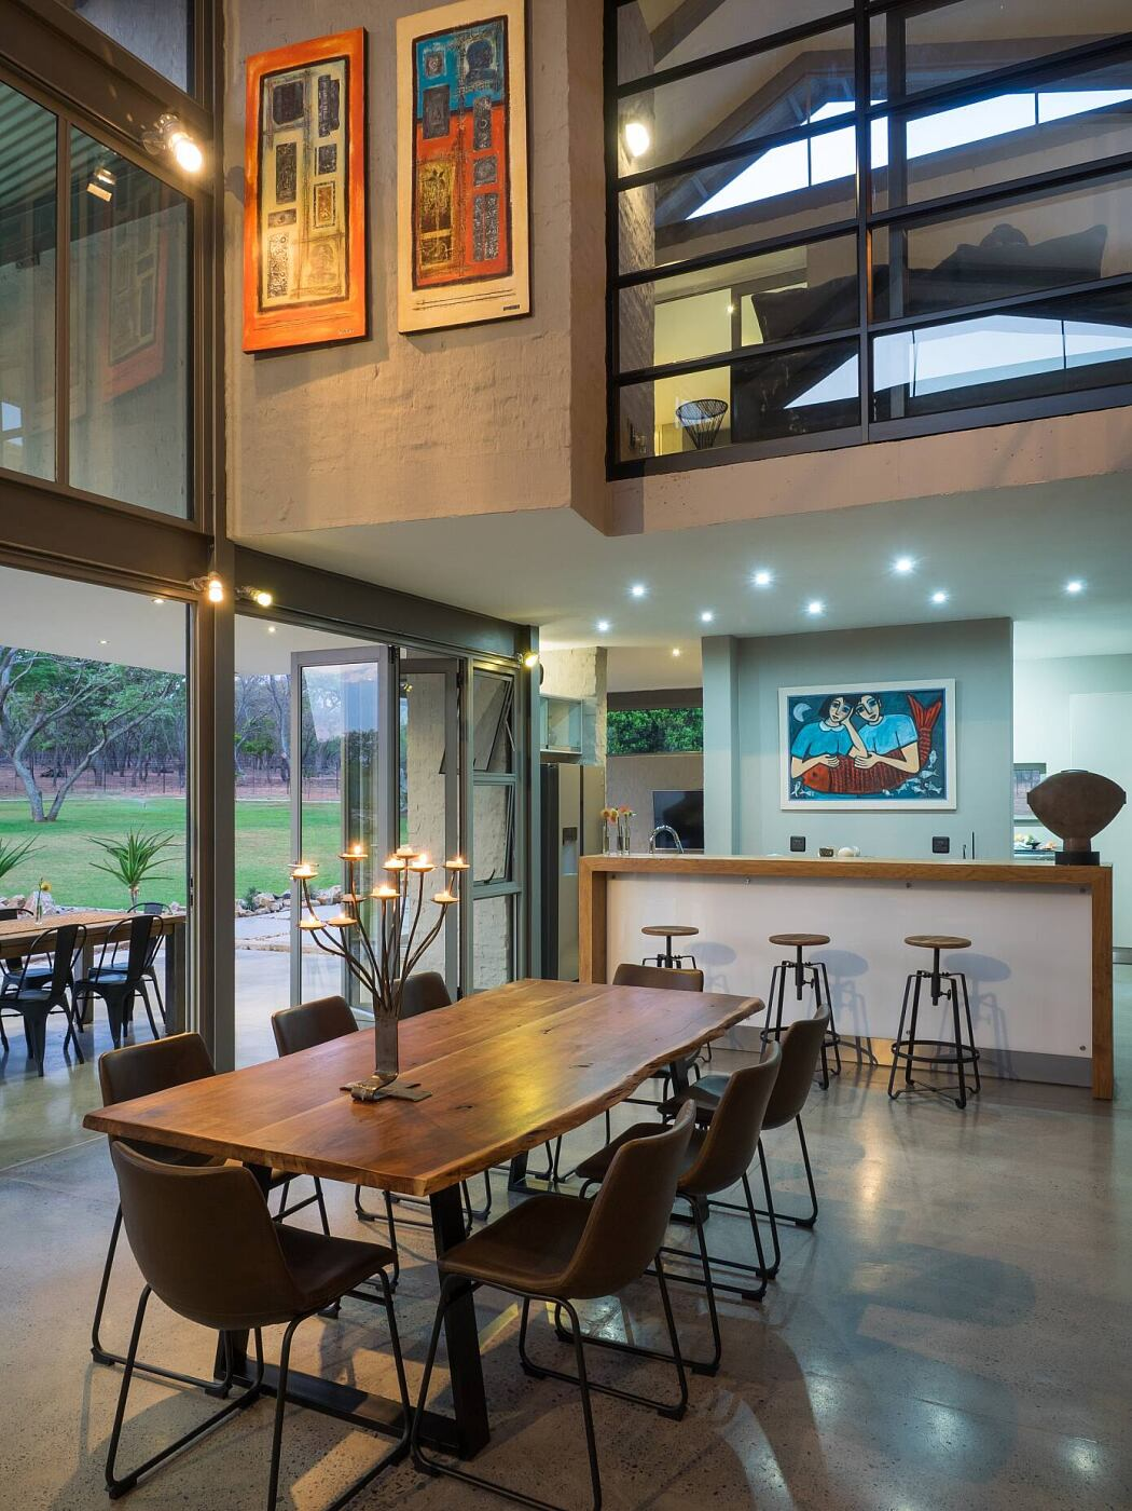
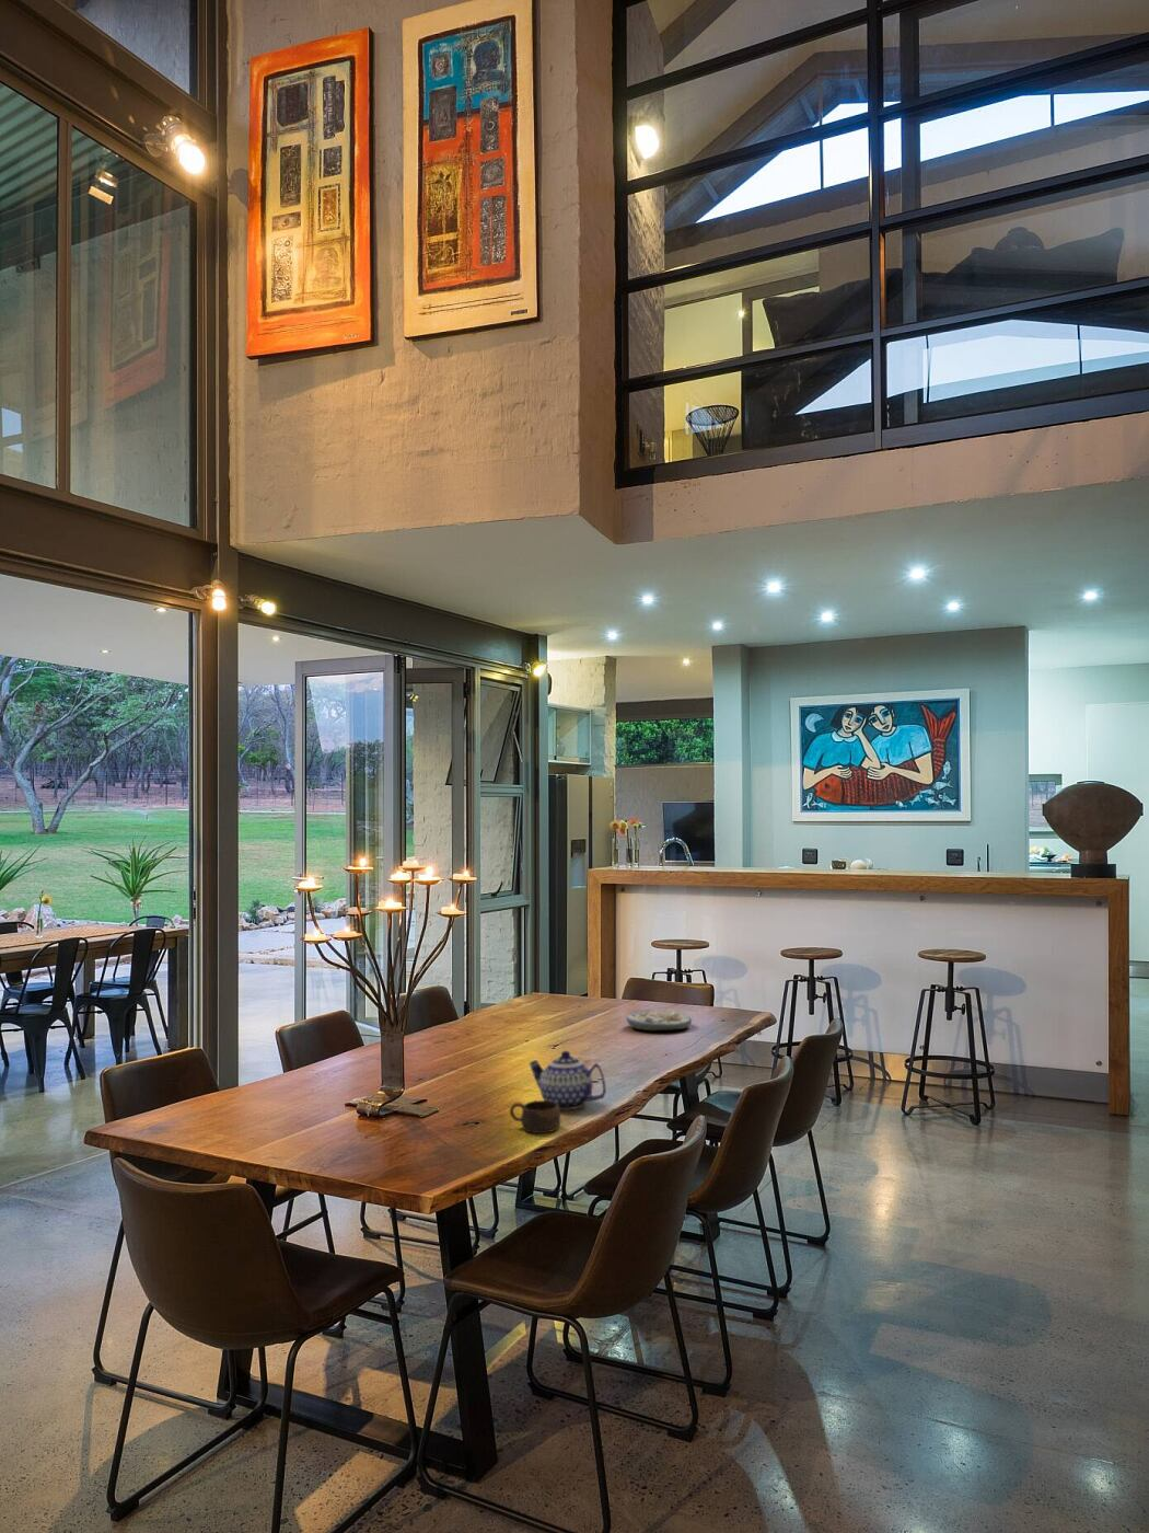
+ soup (659, 1018)
+ cup (535, 1114)
+ teapot (567, 1078)
